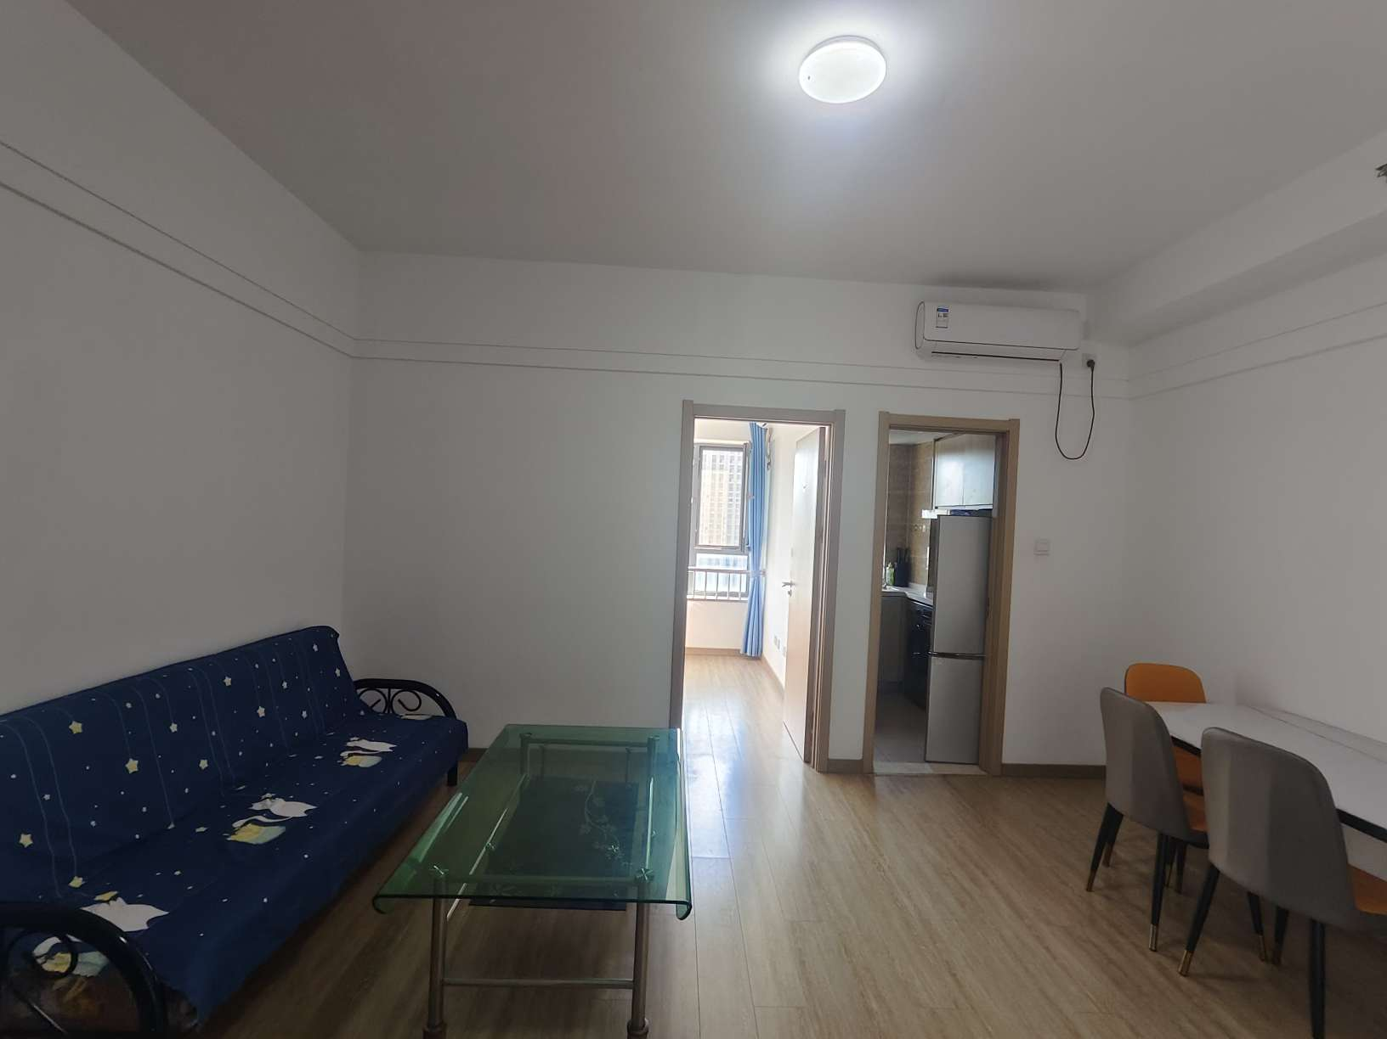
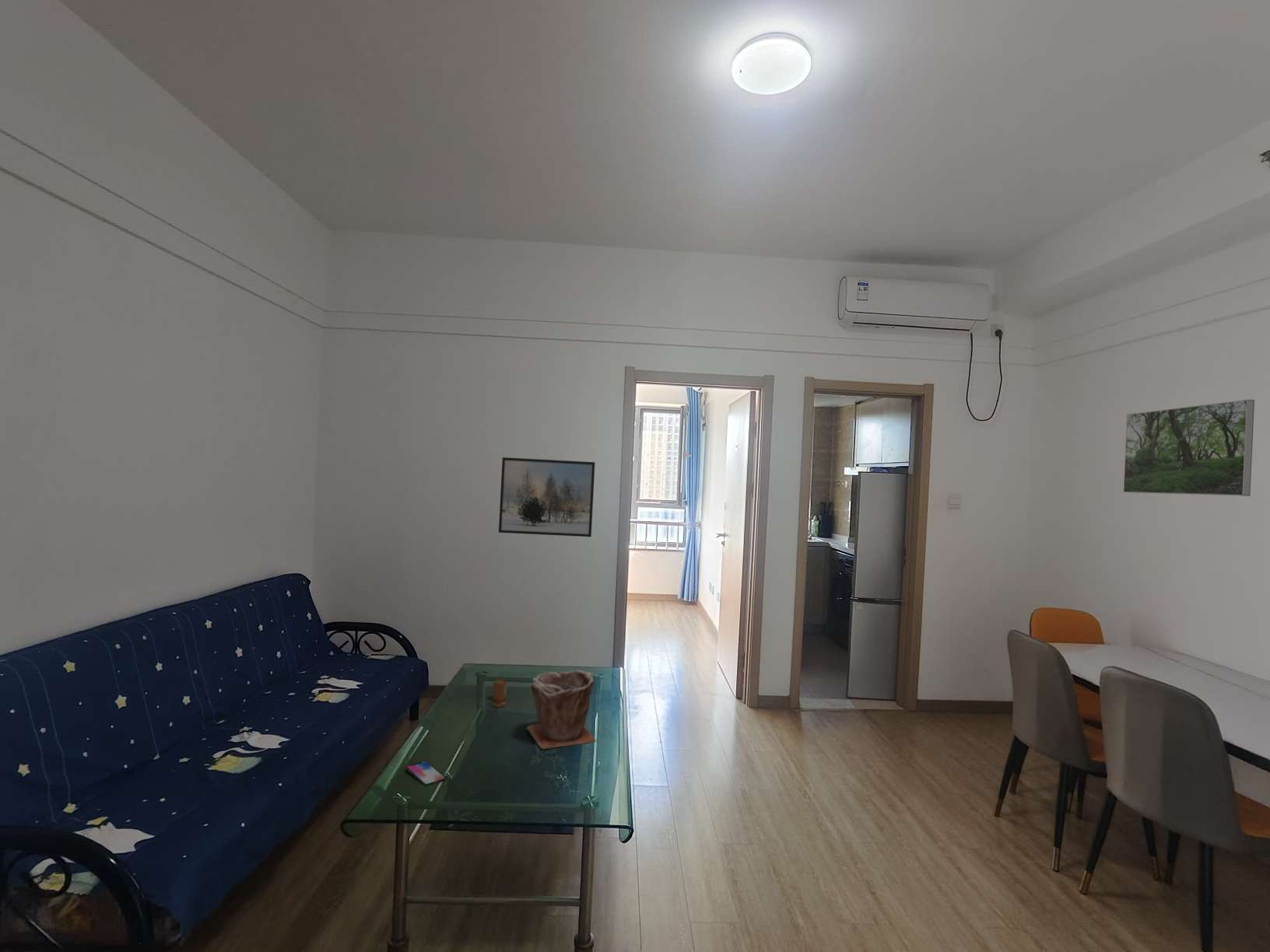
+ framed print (1182, 450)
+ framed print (546, 497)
+ plant pot (562, 705)
+ candle (499, 692)
+ smartphone (425, 773)
